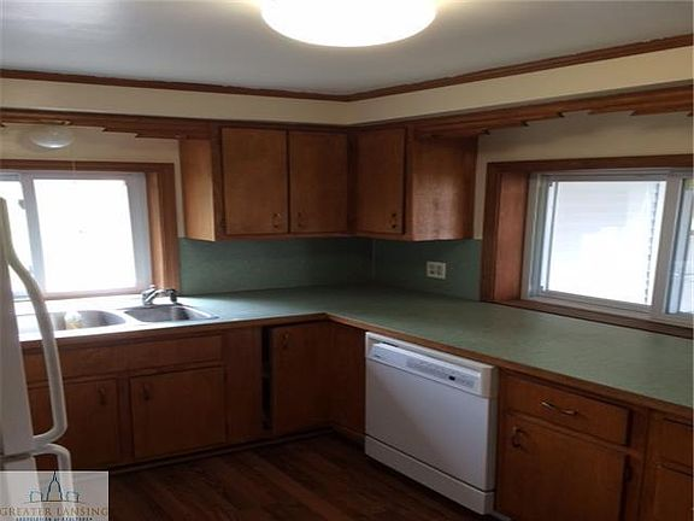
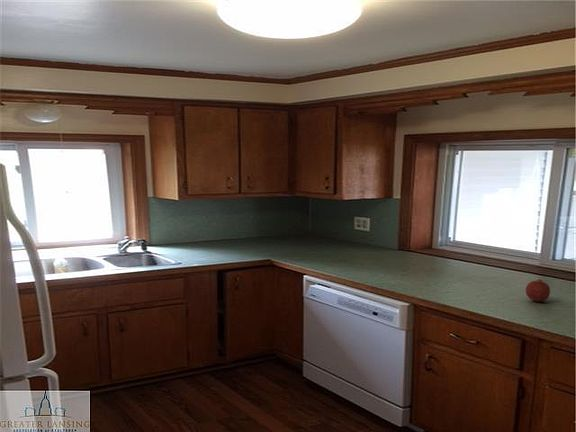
+ fruit (538, 290)
